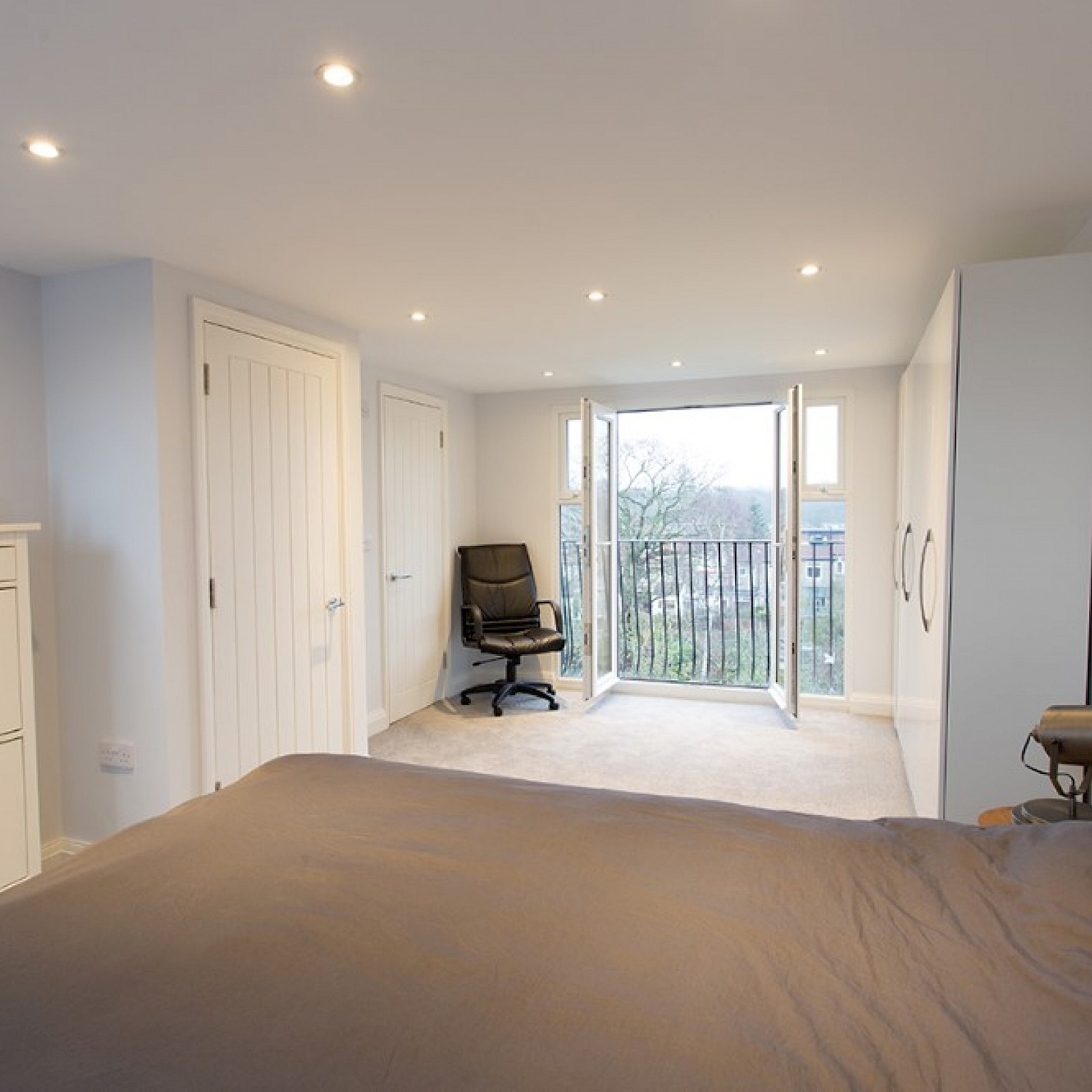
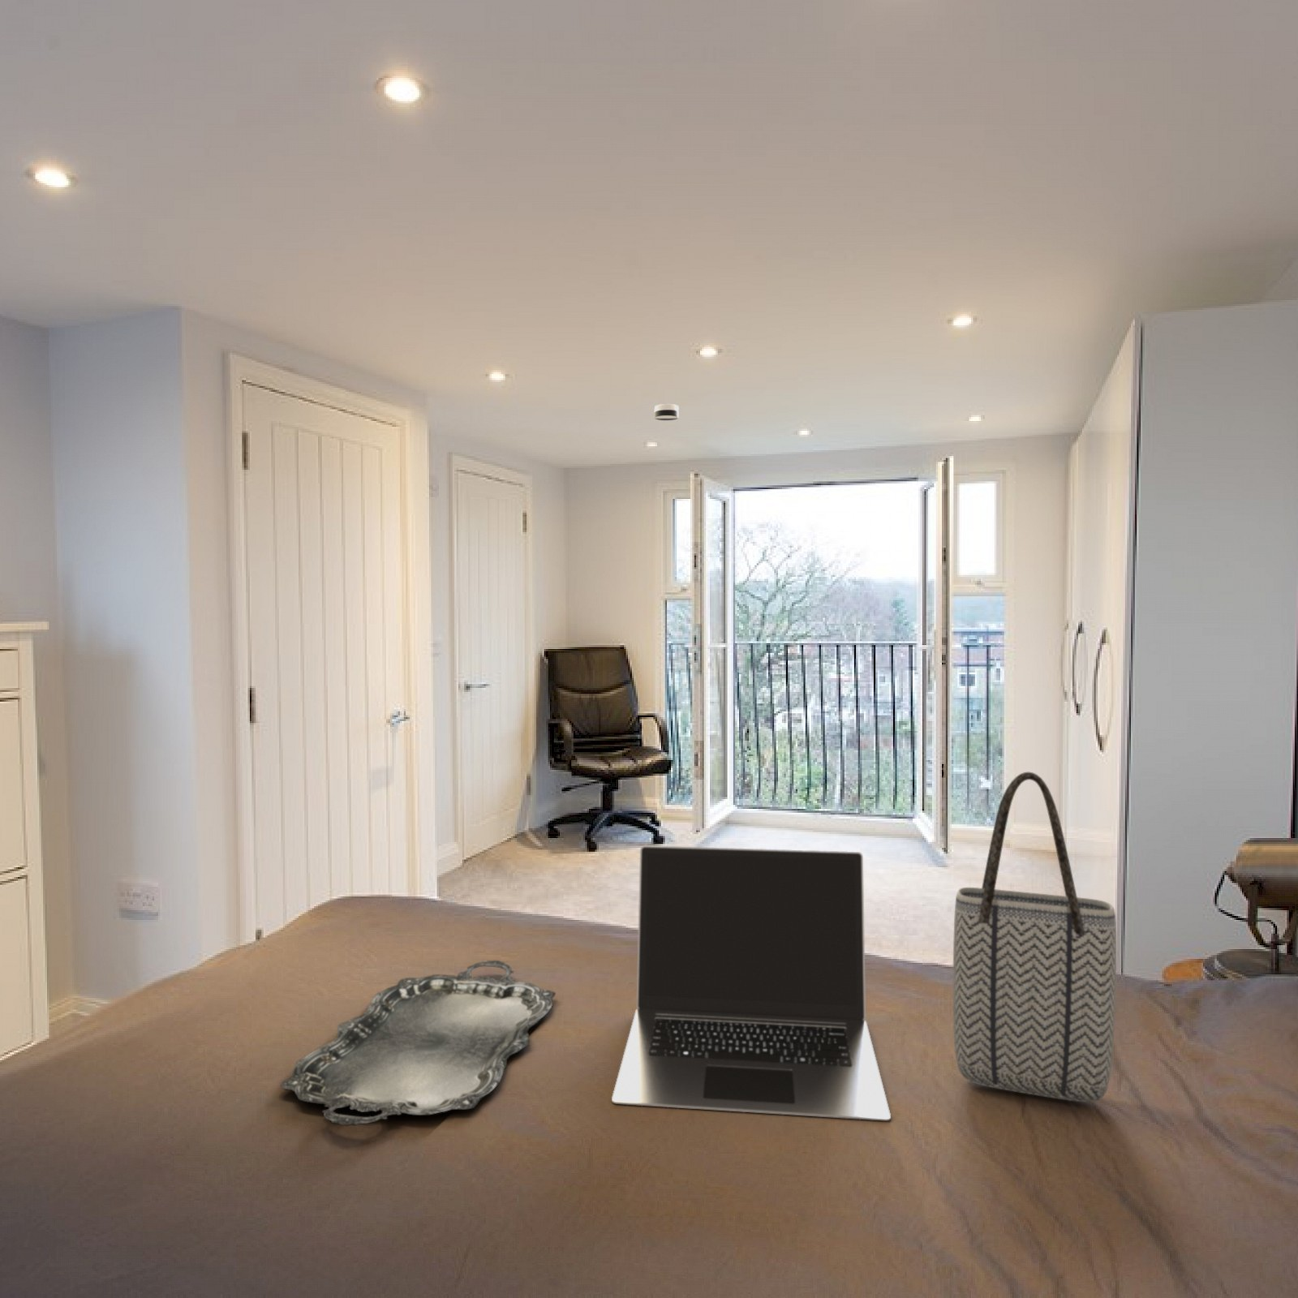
+ smoke detector (666, 412)
+ serving tray (431, 1034)
+ laptop (749, 965)
+ tote bag (1033, 933)
